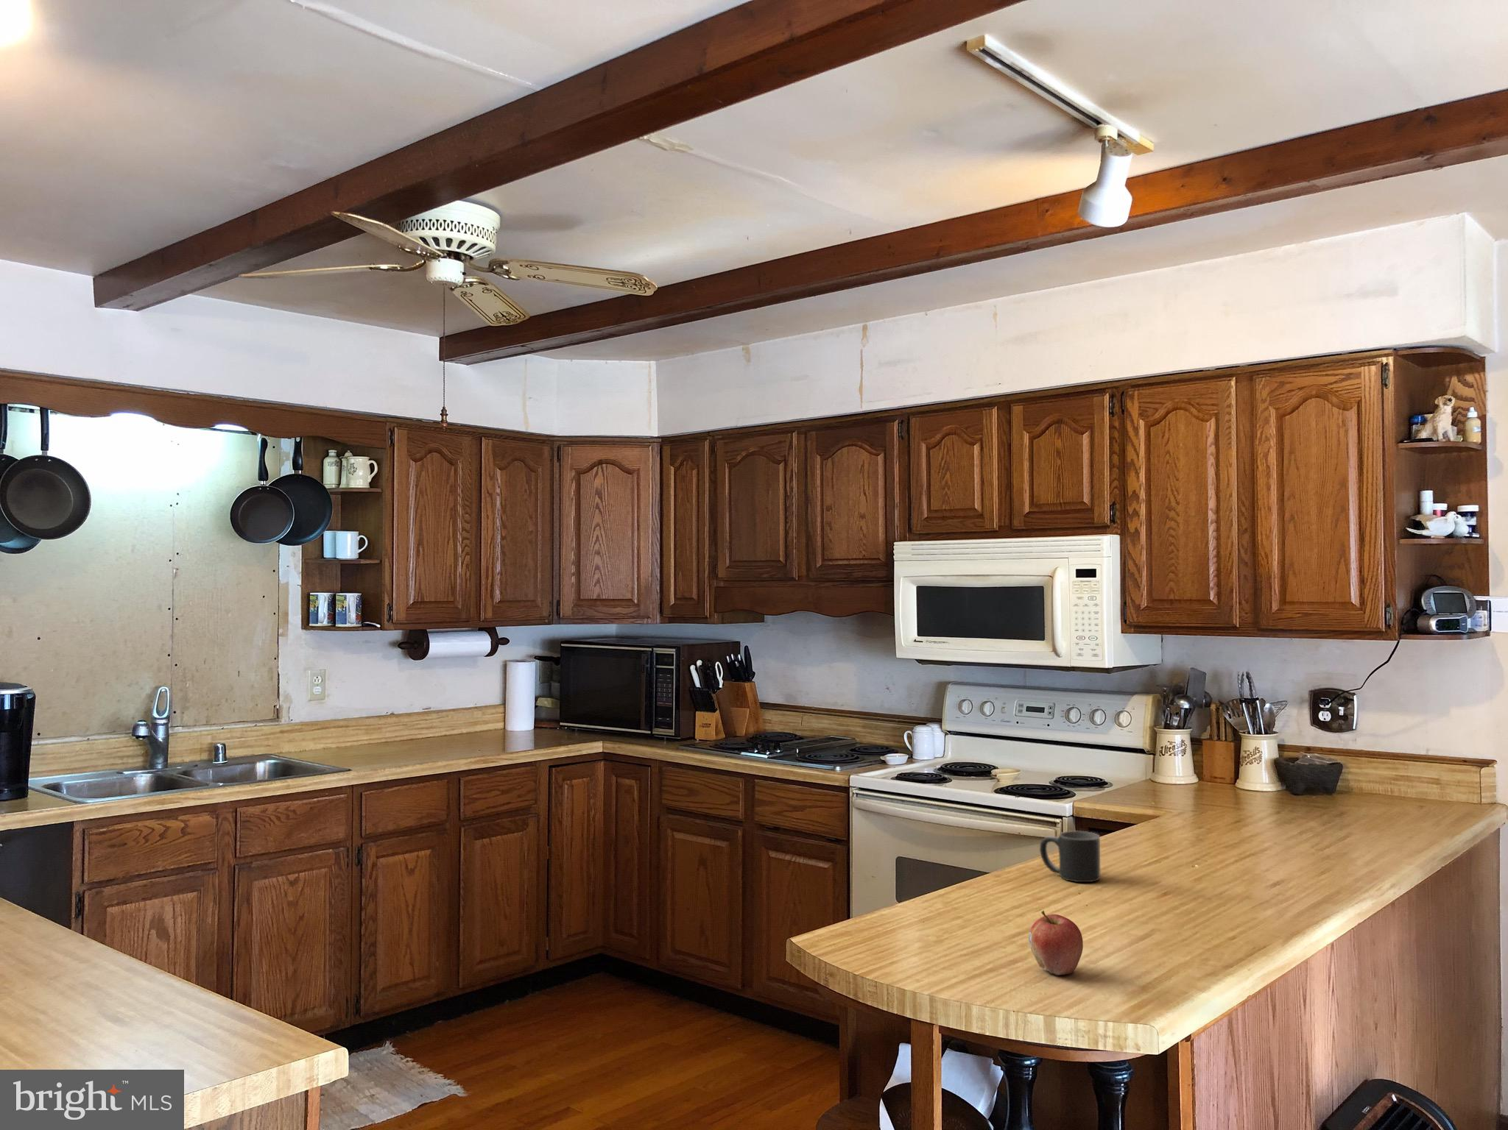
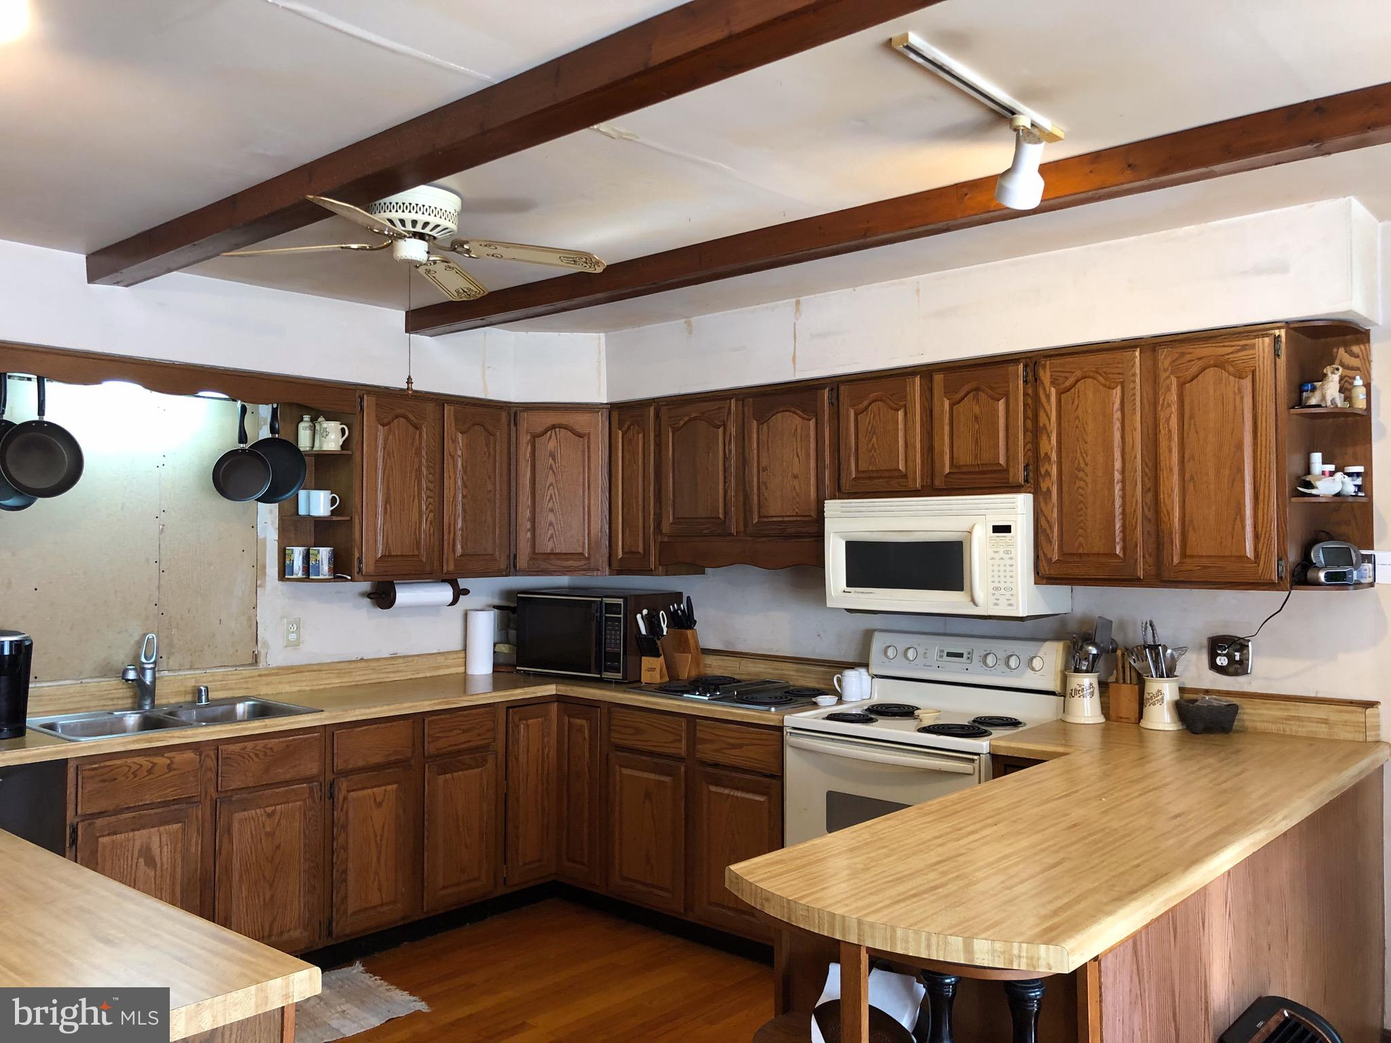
- fruit (1054, 941)
- mug (1070, 855)
